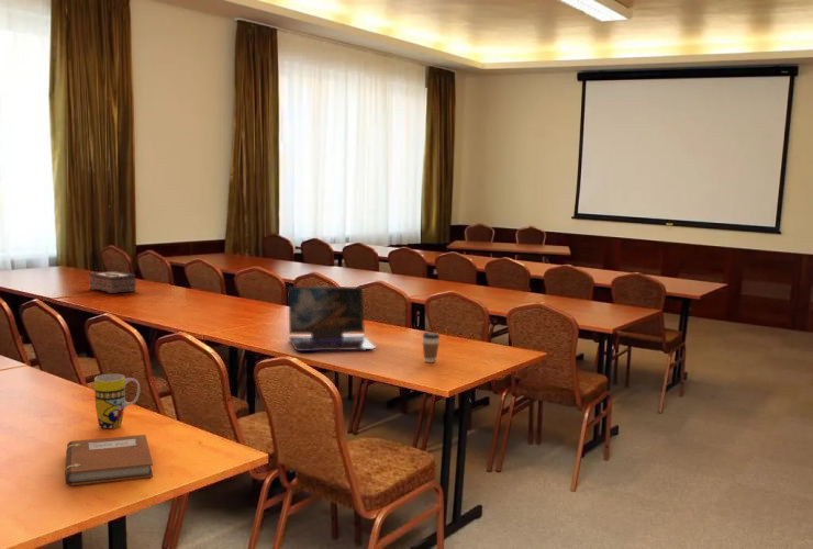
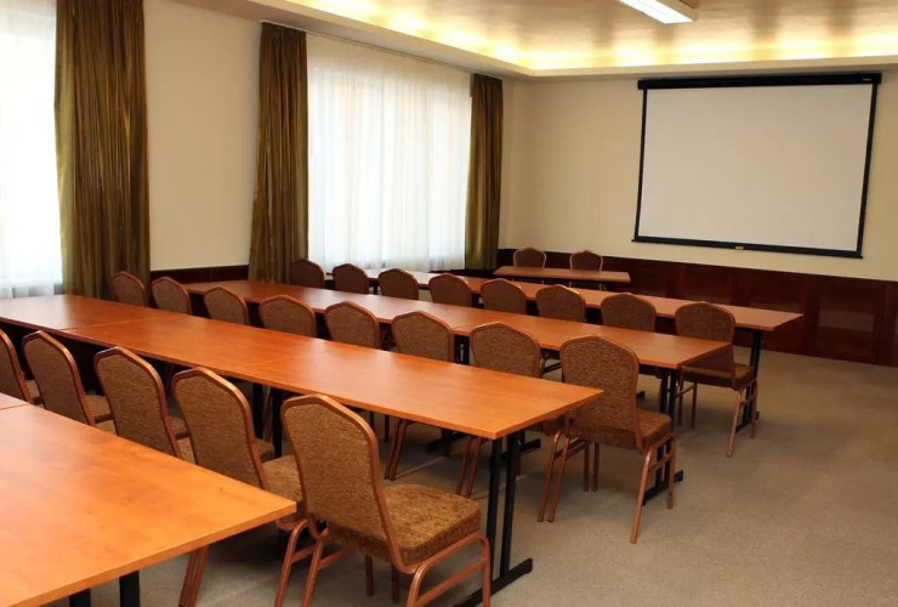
- tissue box (112, 281)
- laptop (330, 317)
- mug (118, 401)
- coffee cup (430, 347)
- notebook (108, 457)
